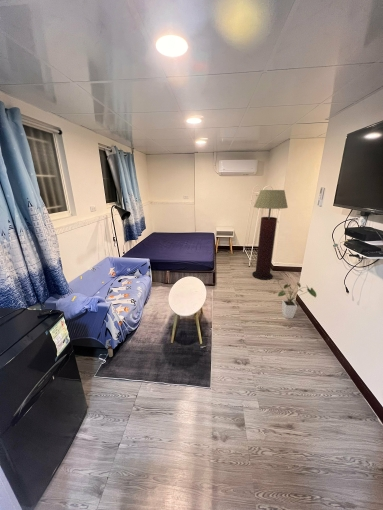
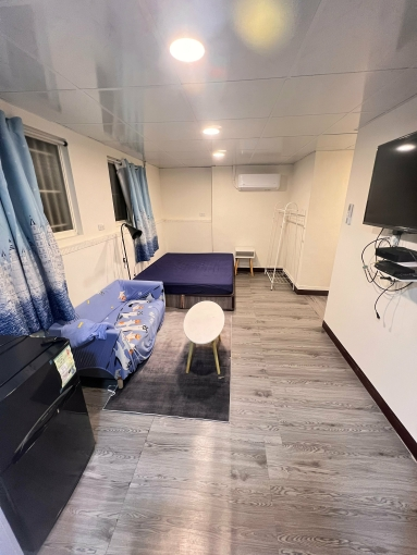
- house plant (291, 301)
- floor lamp (266, 235)
